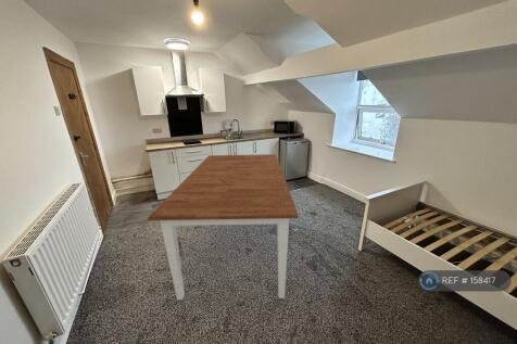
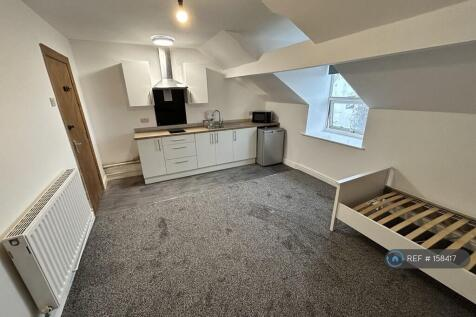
- dining table (238, 206)
